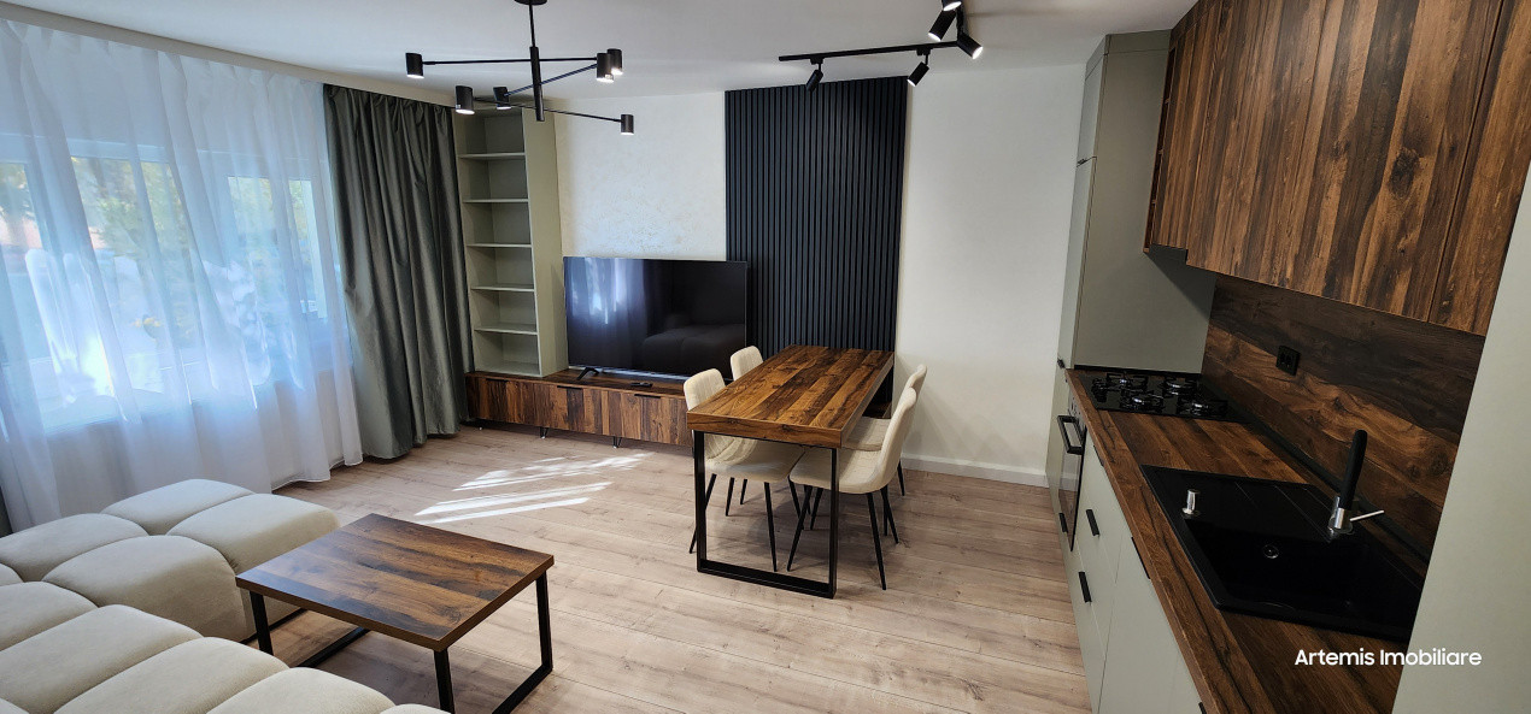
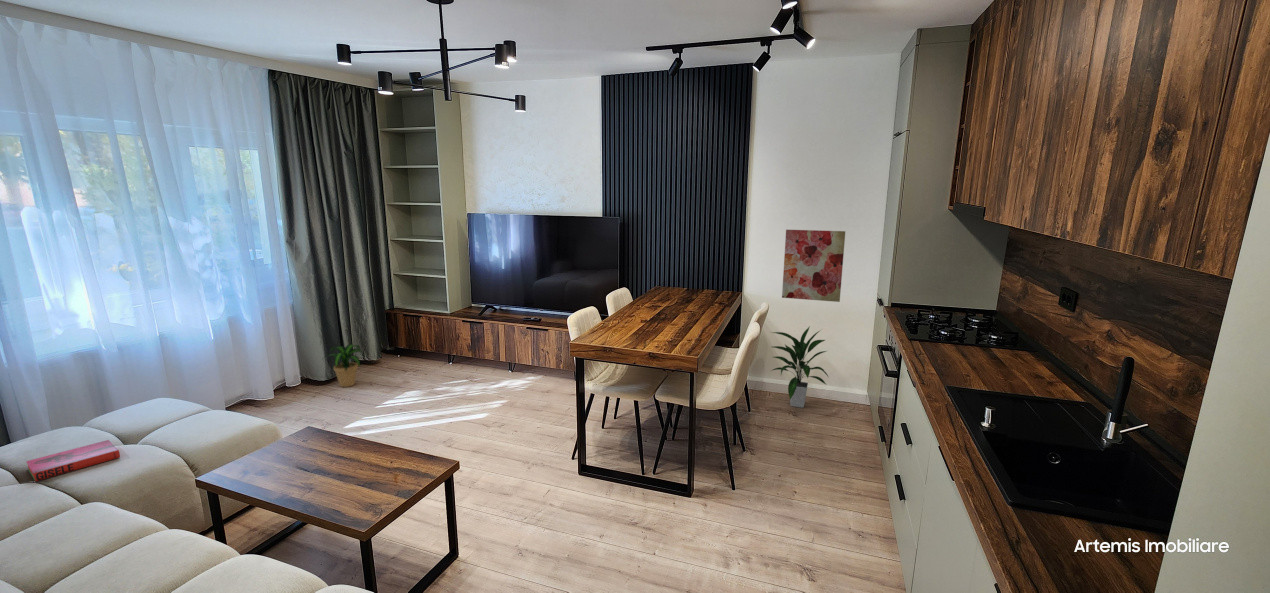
+ indoor plant (798, 366)
+ hardback book (74, 459)
+ potted plant (345, 366)
+ wall art (812, 265)
